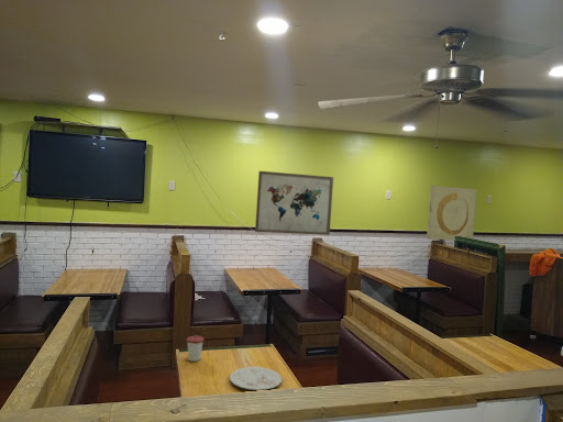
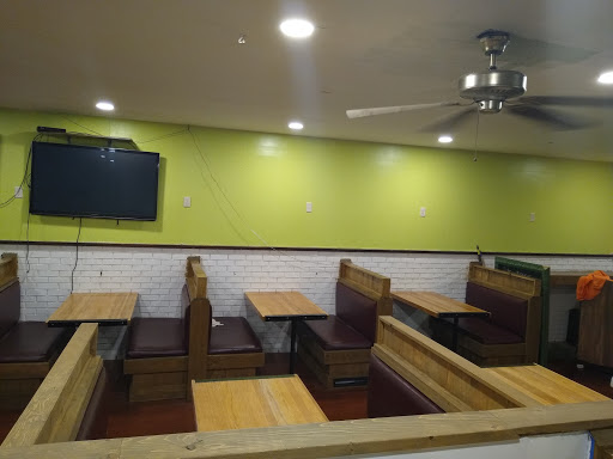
- wall art (451, 213)
- cup (195, 346)
- plate (255, 378)
- wall art (295, 203)
